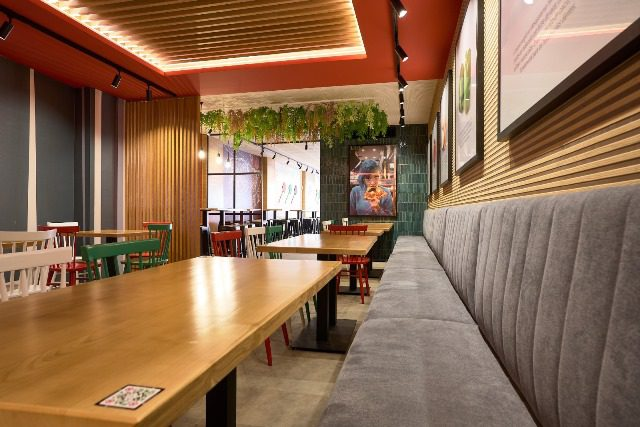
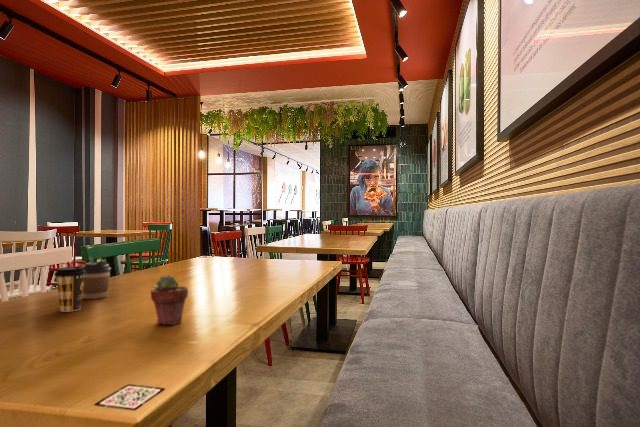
+ potted succulent (169, 298)
+ coffee cup (70, 288)
+ coffee cup (95, 278)
